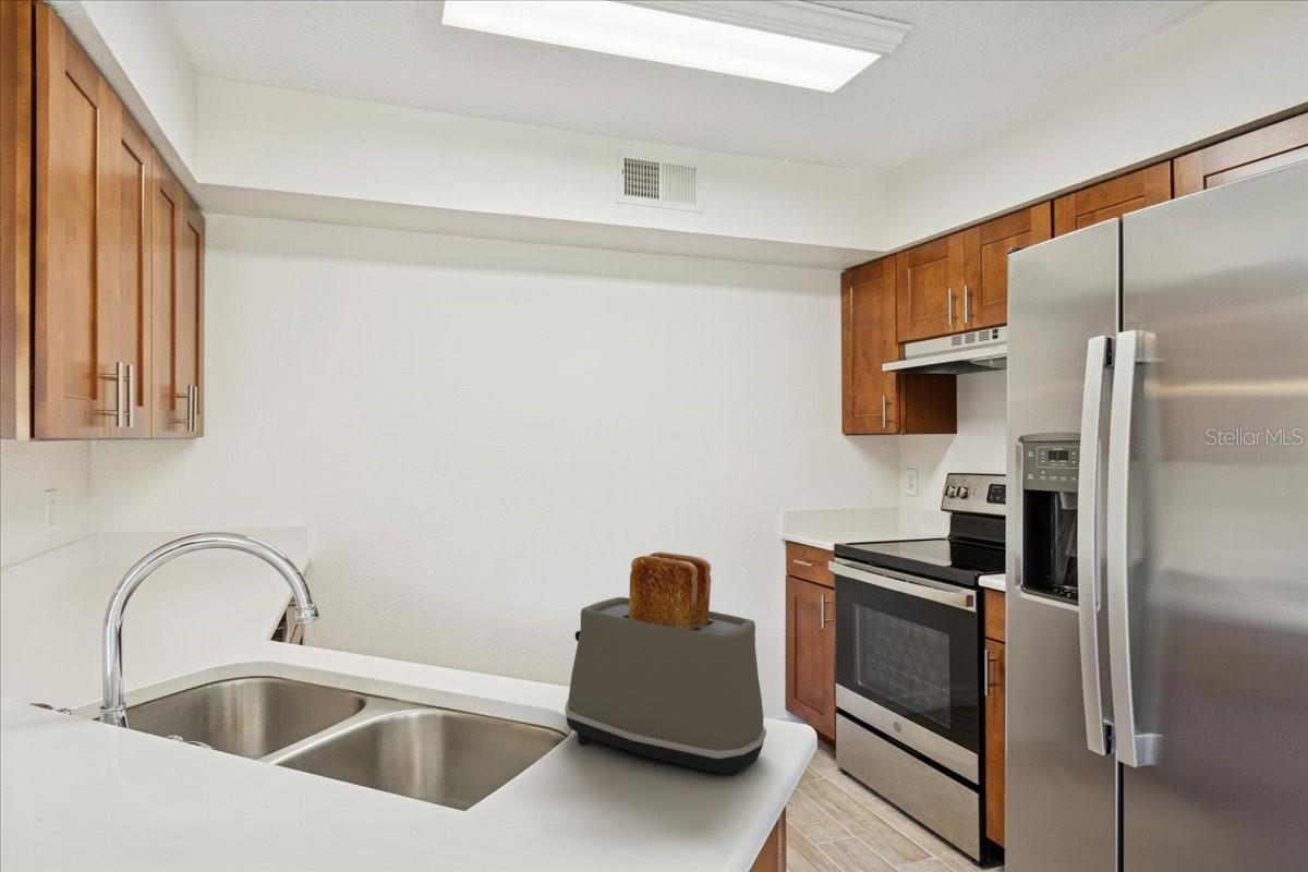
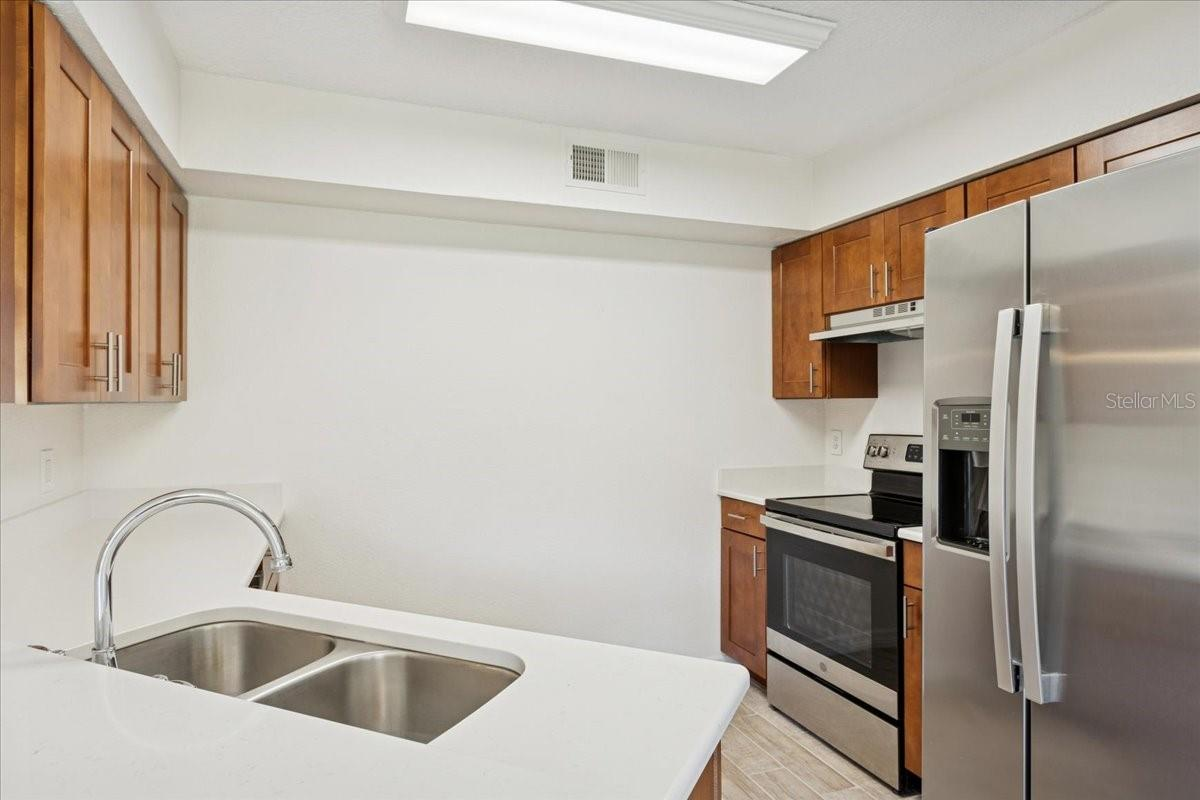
- toaster (662, 651)
